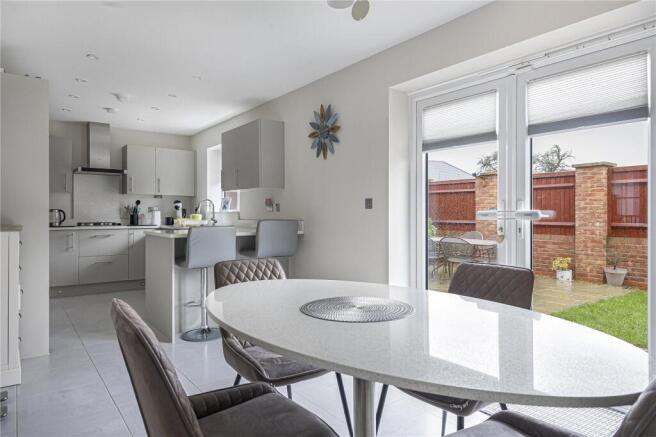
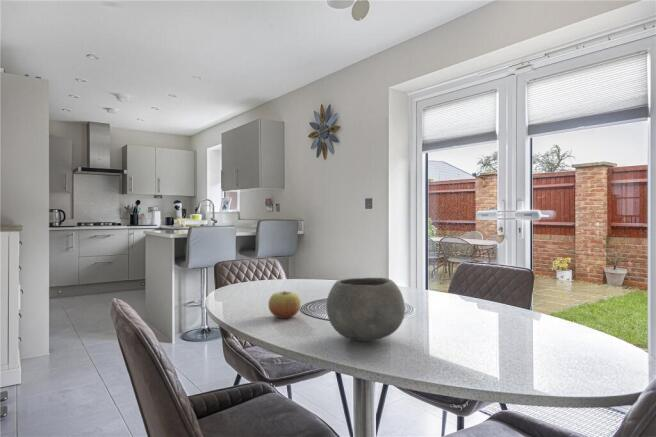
+ apple (284, 303)
+ bowl (365, 309)
